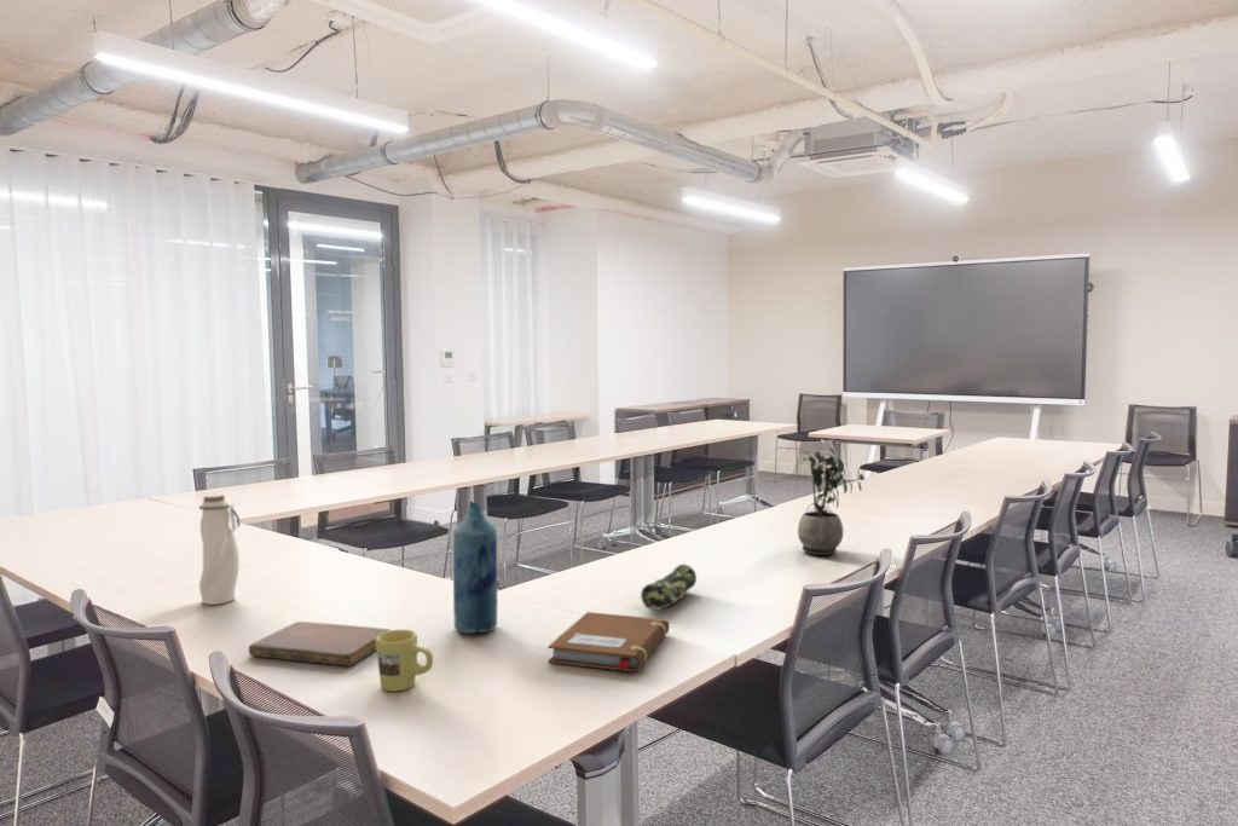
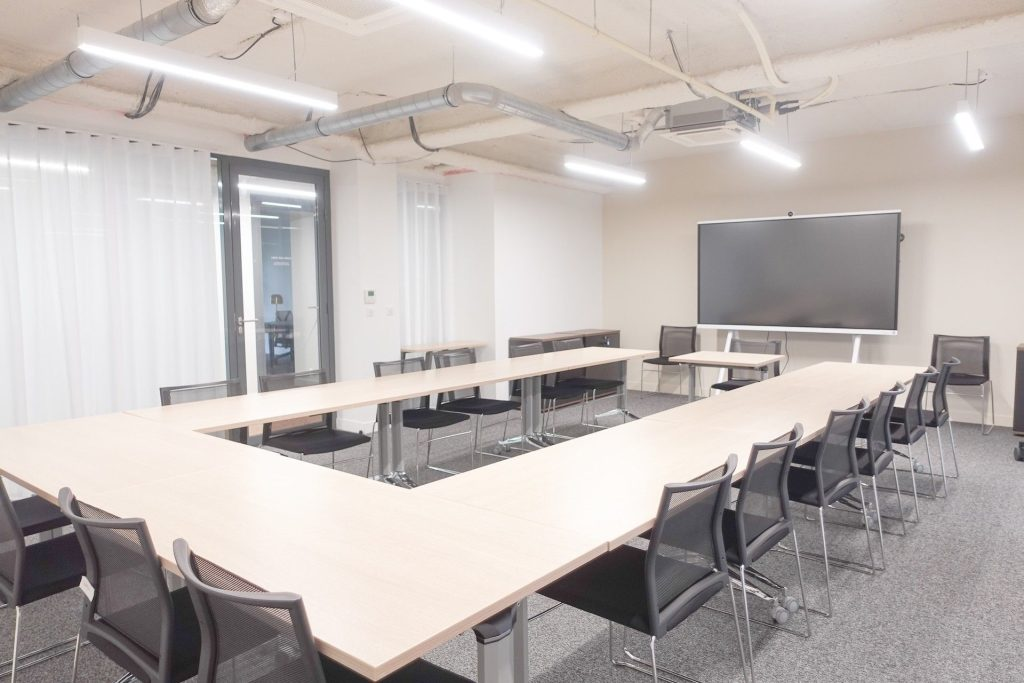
- mug (405, 662)
- bottle (475, 566)
- water bottle (219, 547)
- pencil case (669, 588)
- potted plant (828, 498)
- notebook (611, 640)
- notebook (322, 642)
